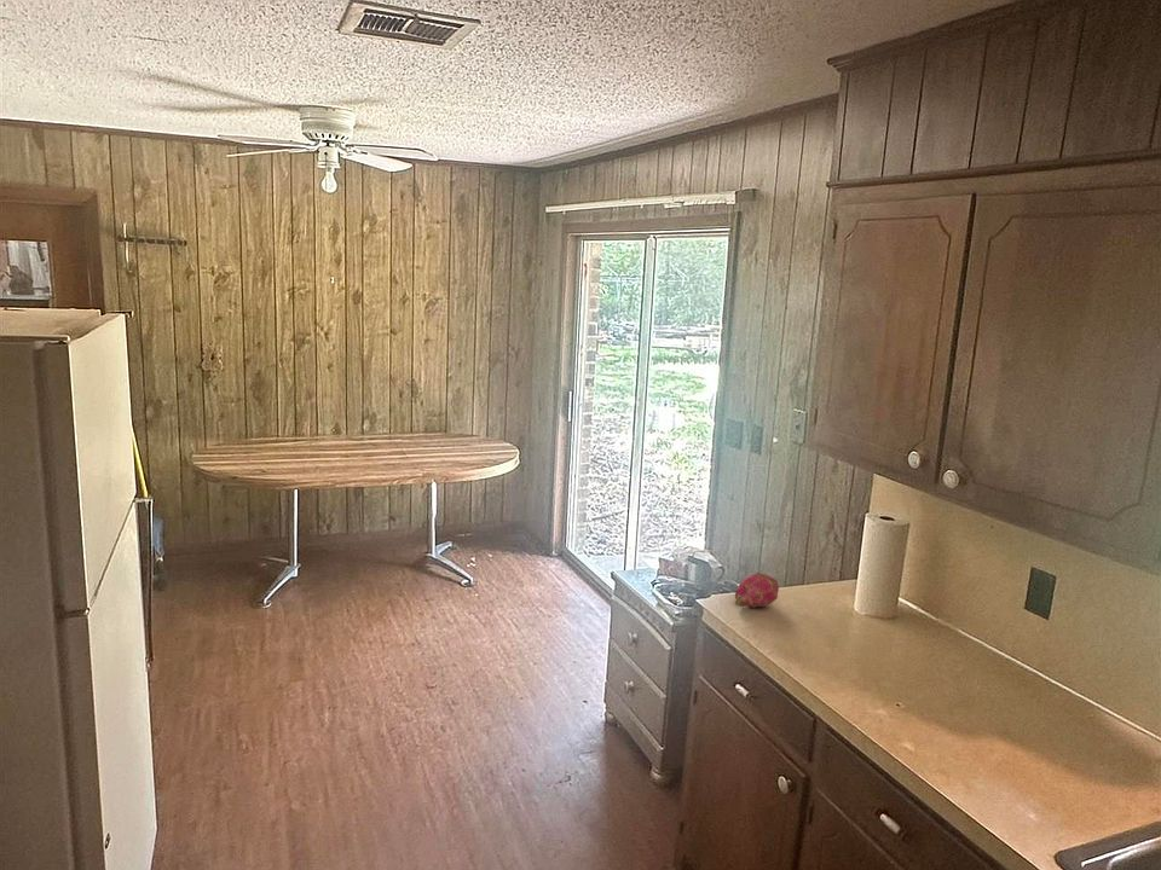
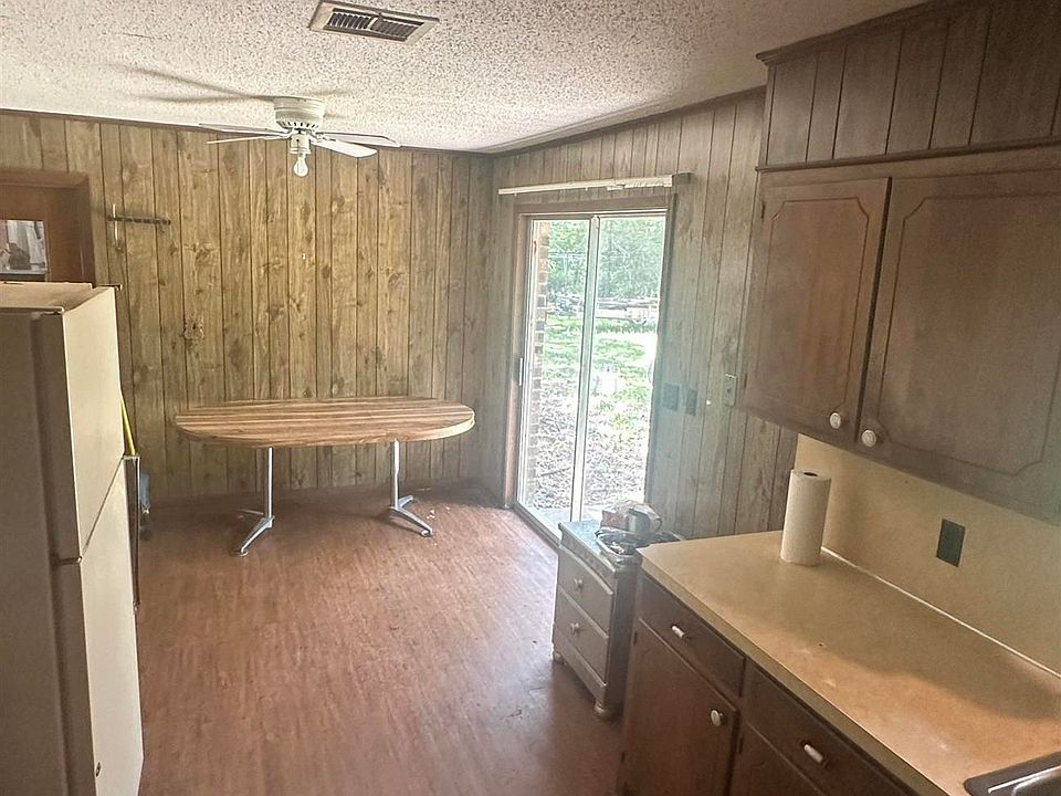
- fruit (756, 588)
